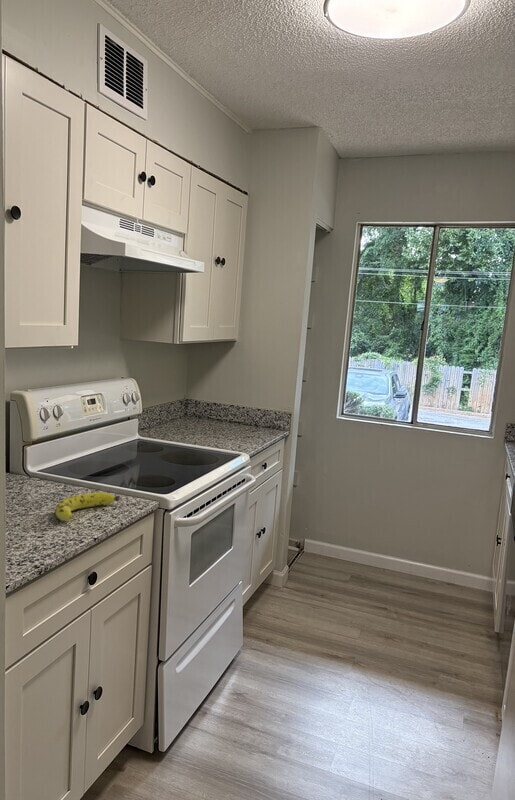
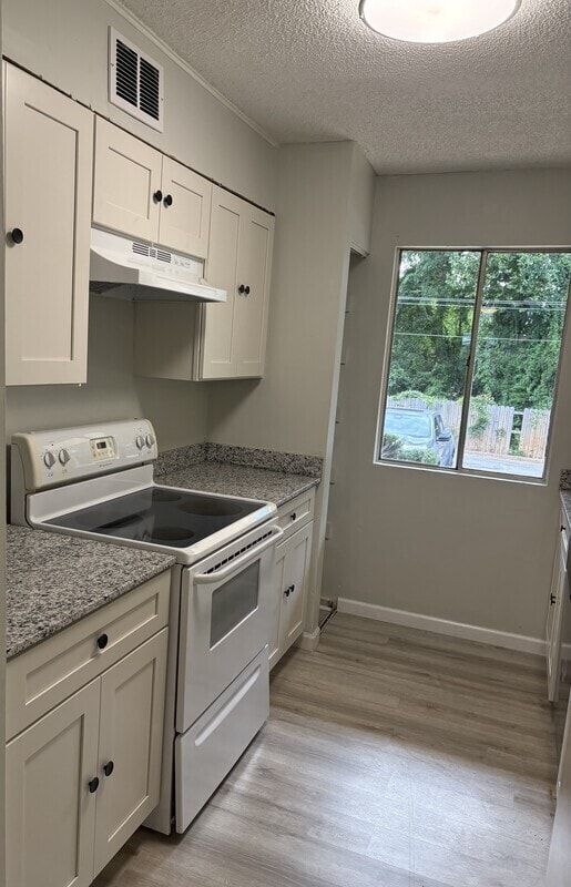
- fruit (89, 506)
